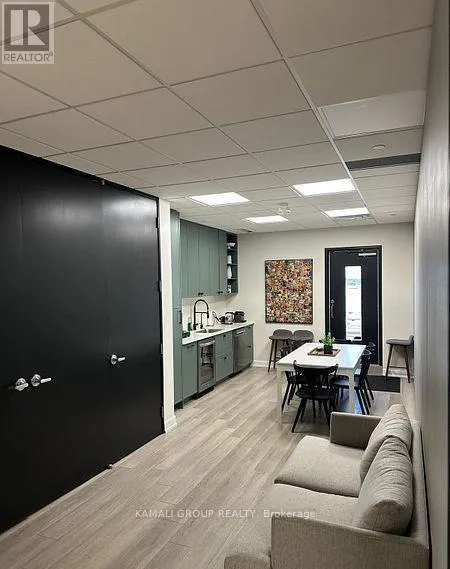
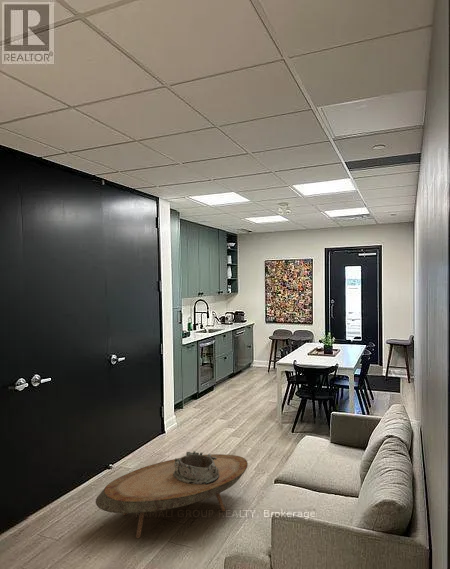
+ coffee table (178, 493)
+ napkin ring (196, 466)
